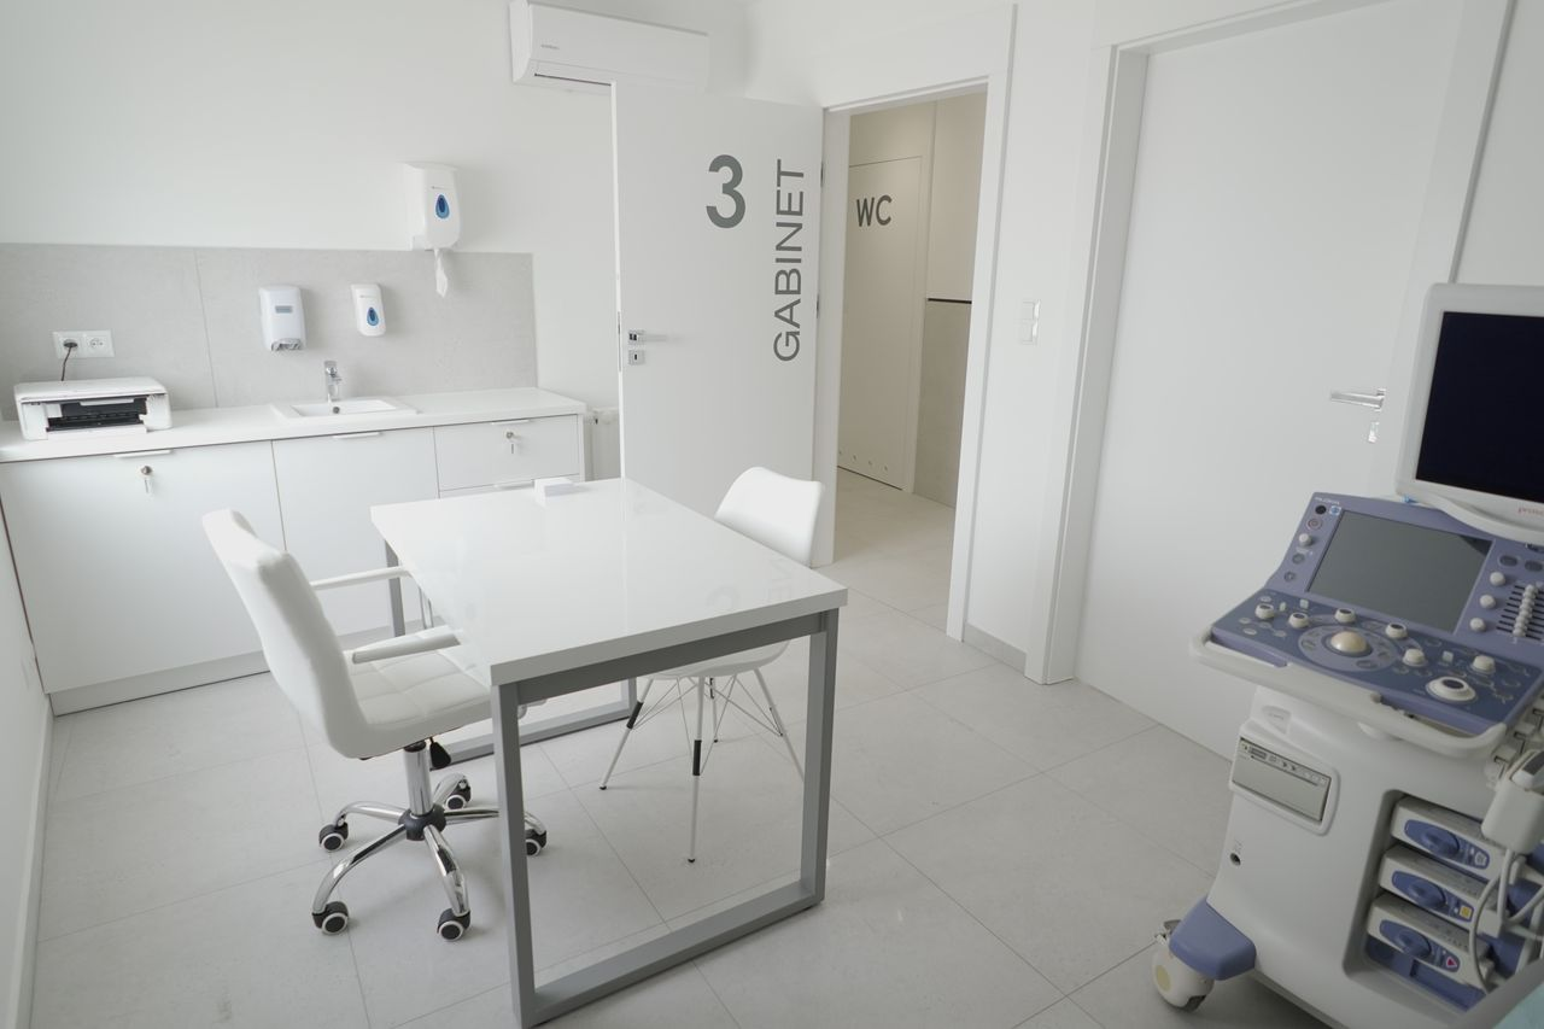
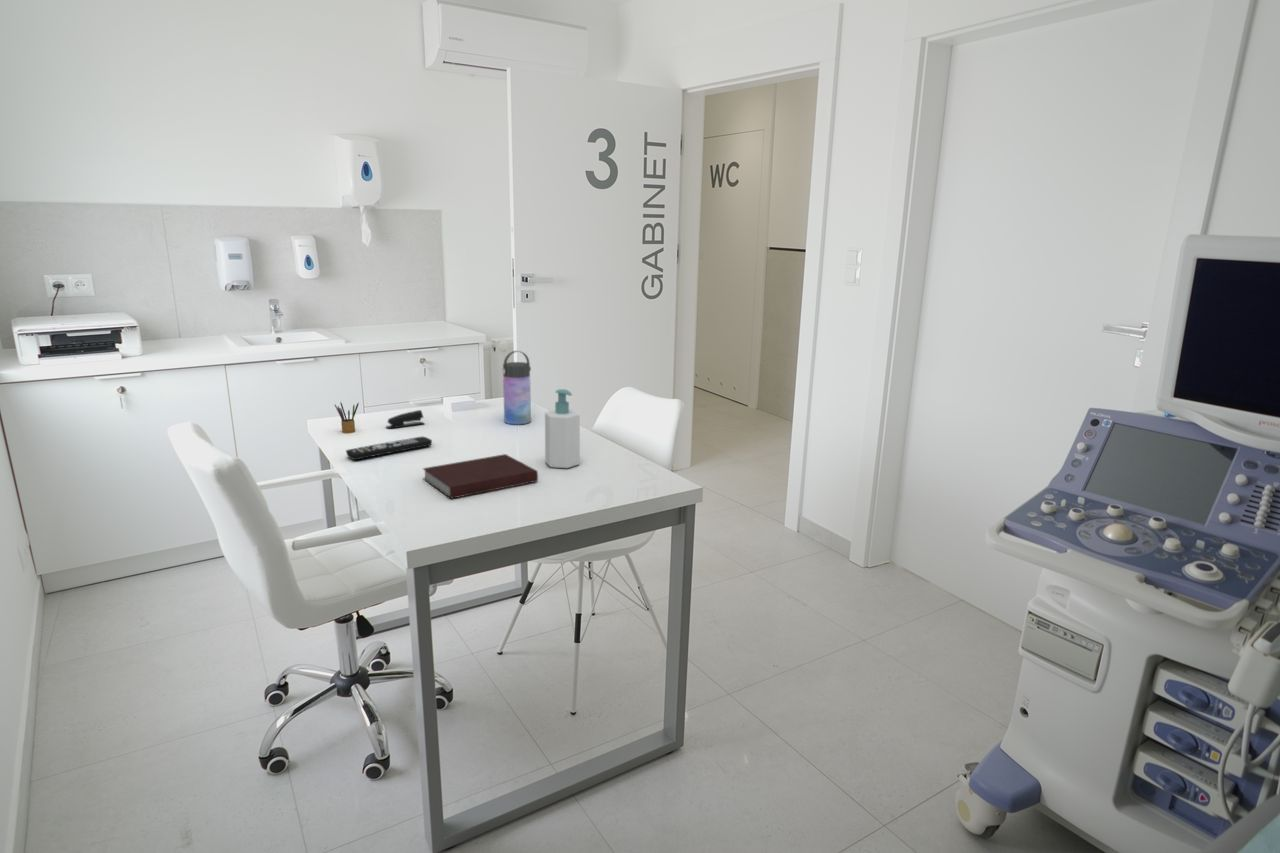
+ water bottle (516, 386)
+ stapler (405, 419)
+ remote control (390, 447)
+ soap bottle (562, 427)
+ notebook (480, 474)
+ pencil box (348, 417)
